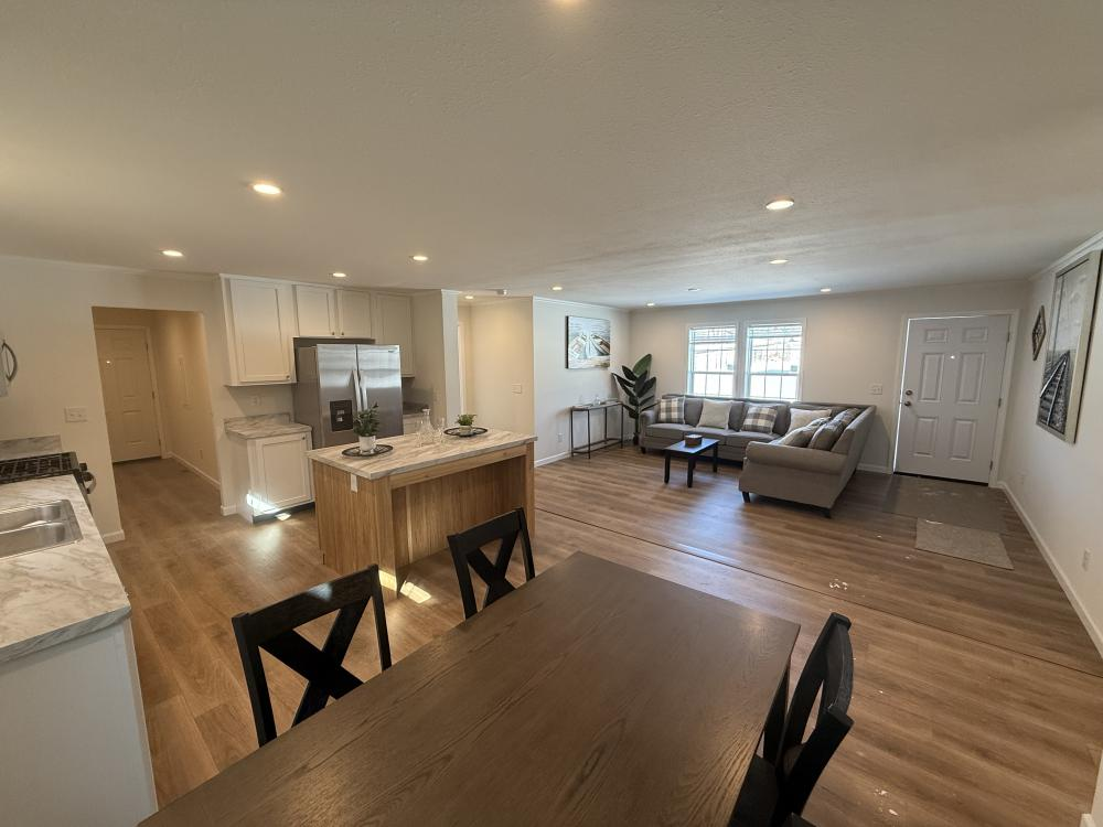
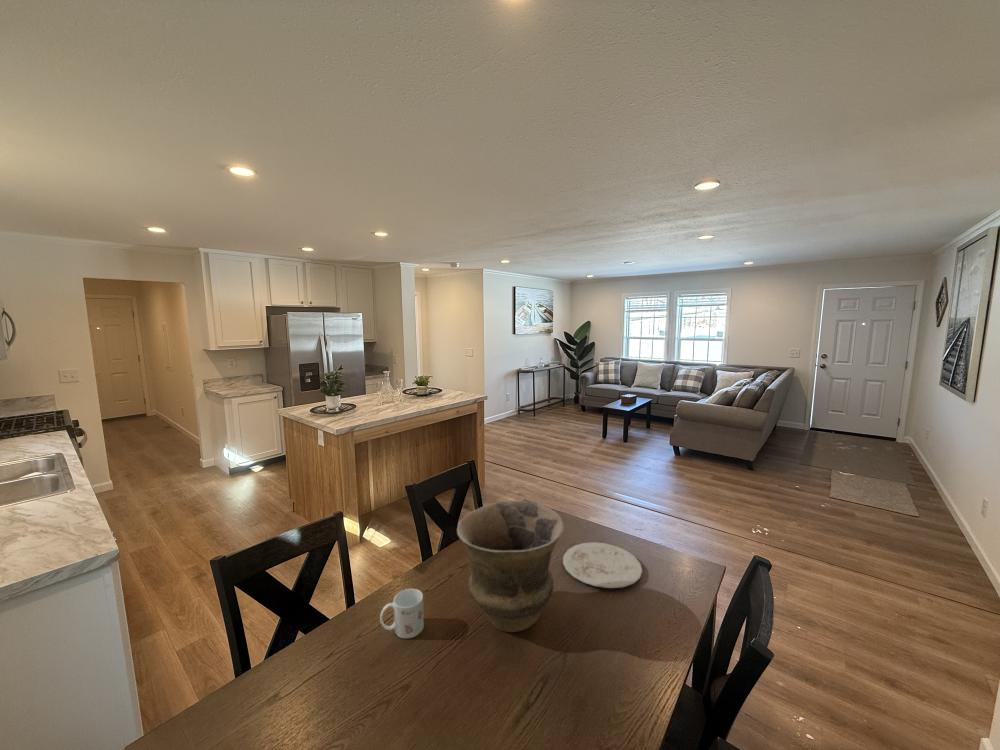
+ vase (510, 569)
+ plate (601, 564)
+ mug (401, 614)
